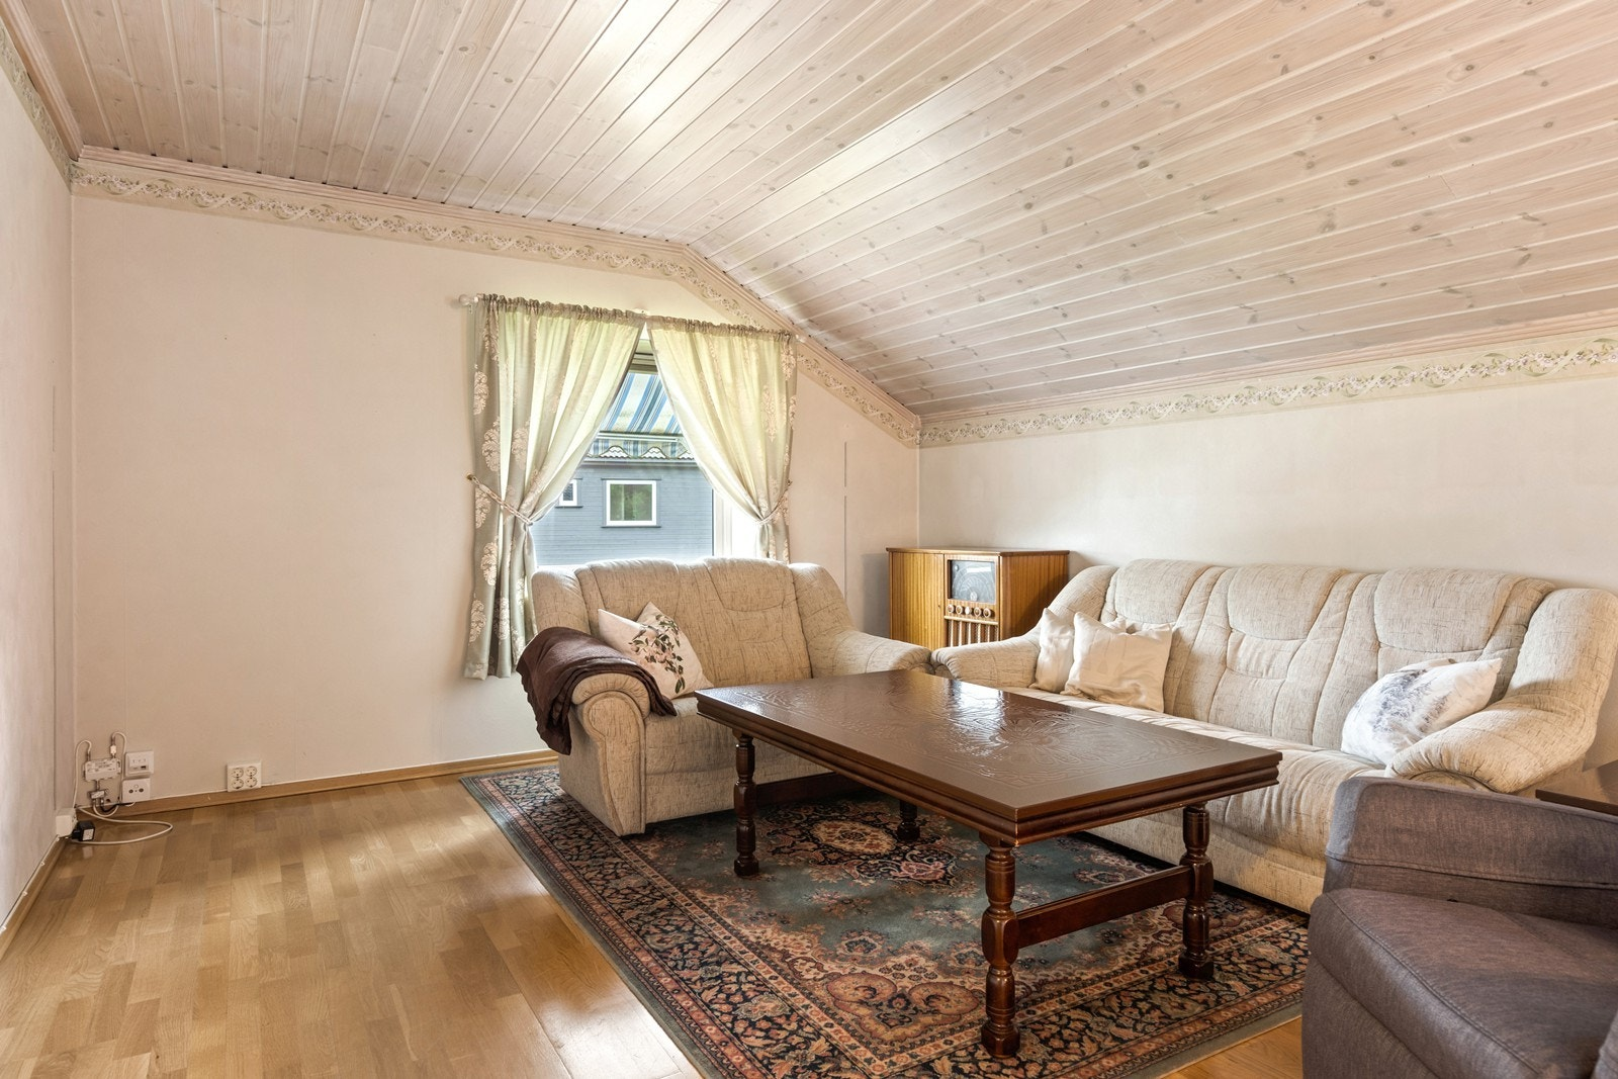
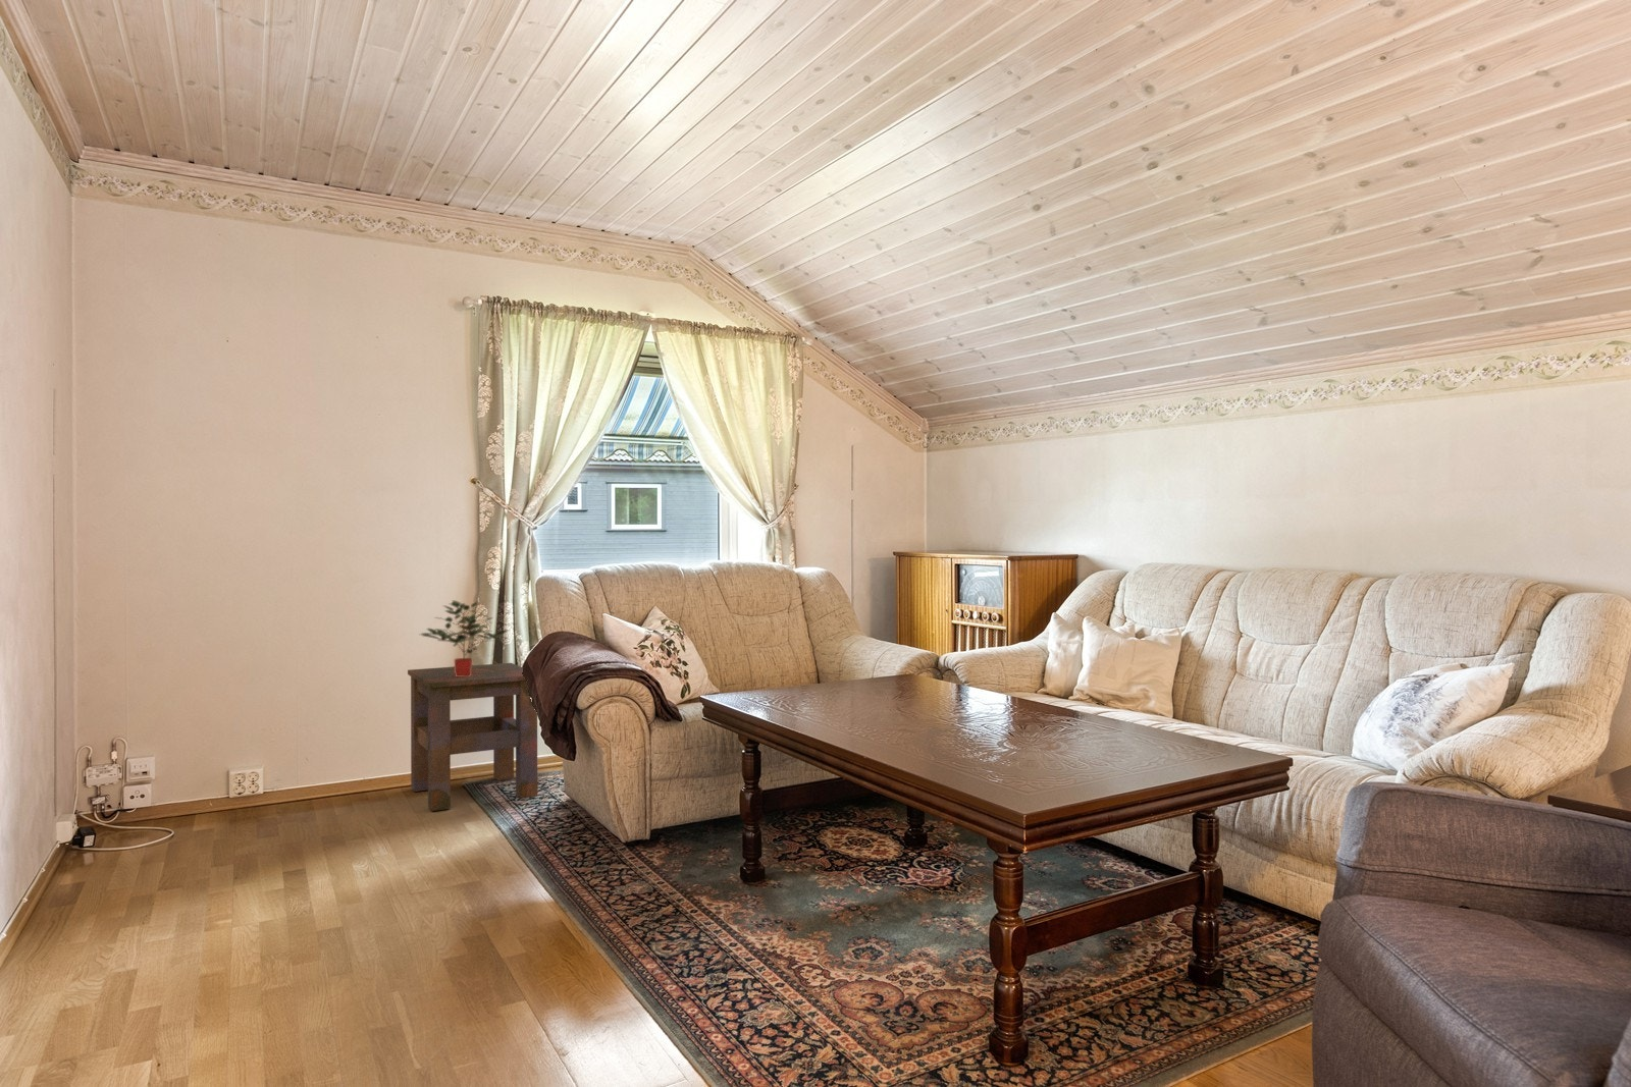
+ potted plant (466, 636)
+ side table (473, 732)
